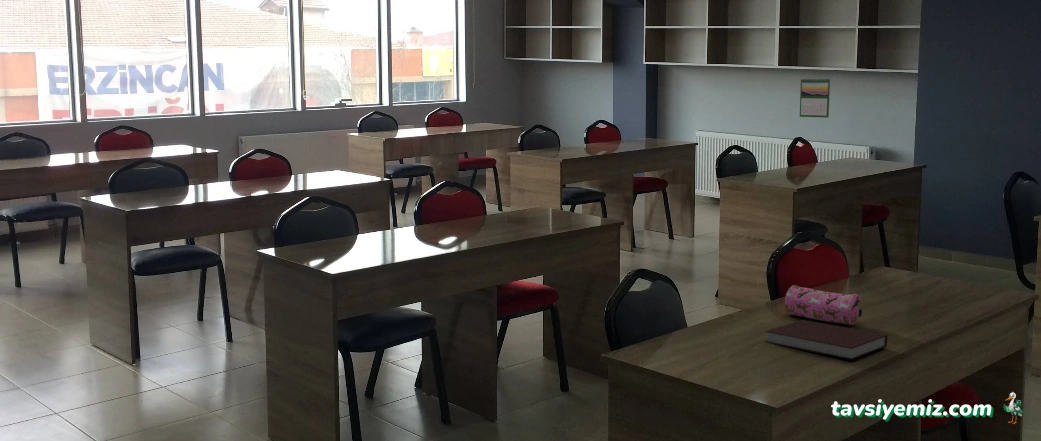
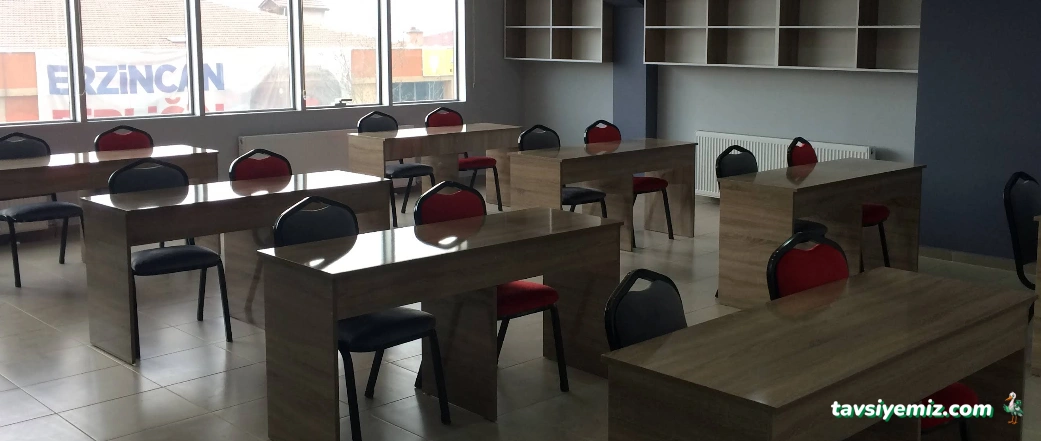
- notebook (825, 338)
- calendar (814, 97)
- pencil case (822, 304)
